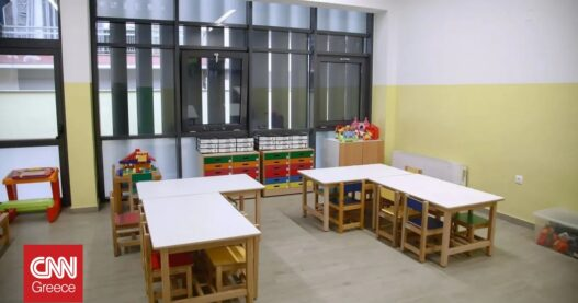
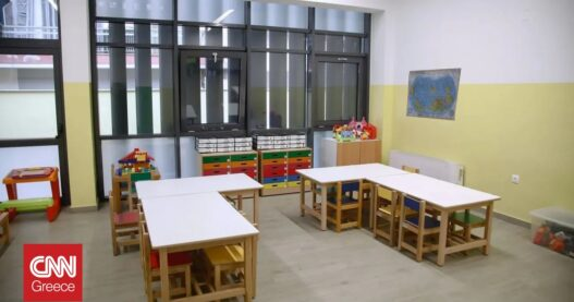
+ world map (431, 94)
